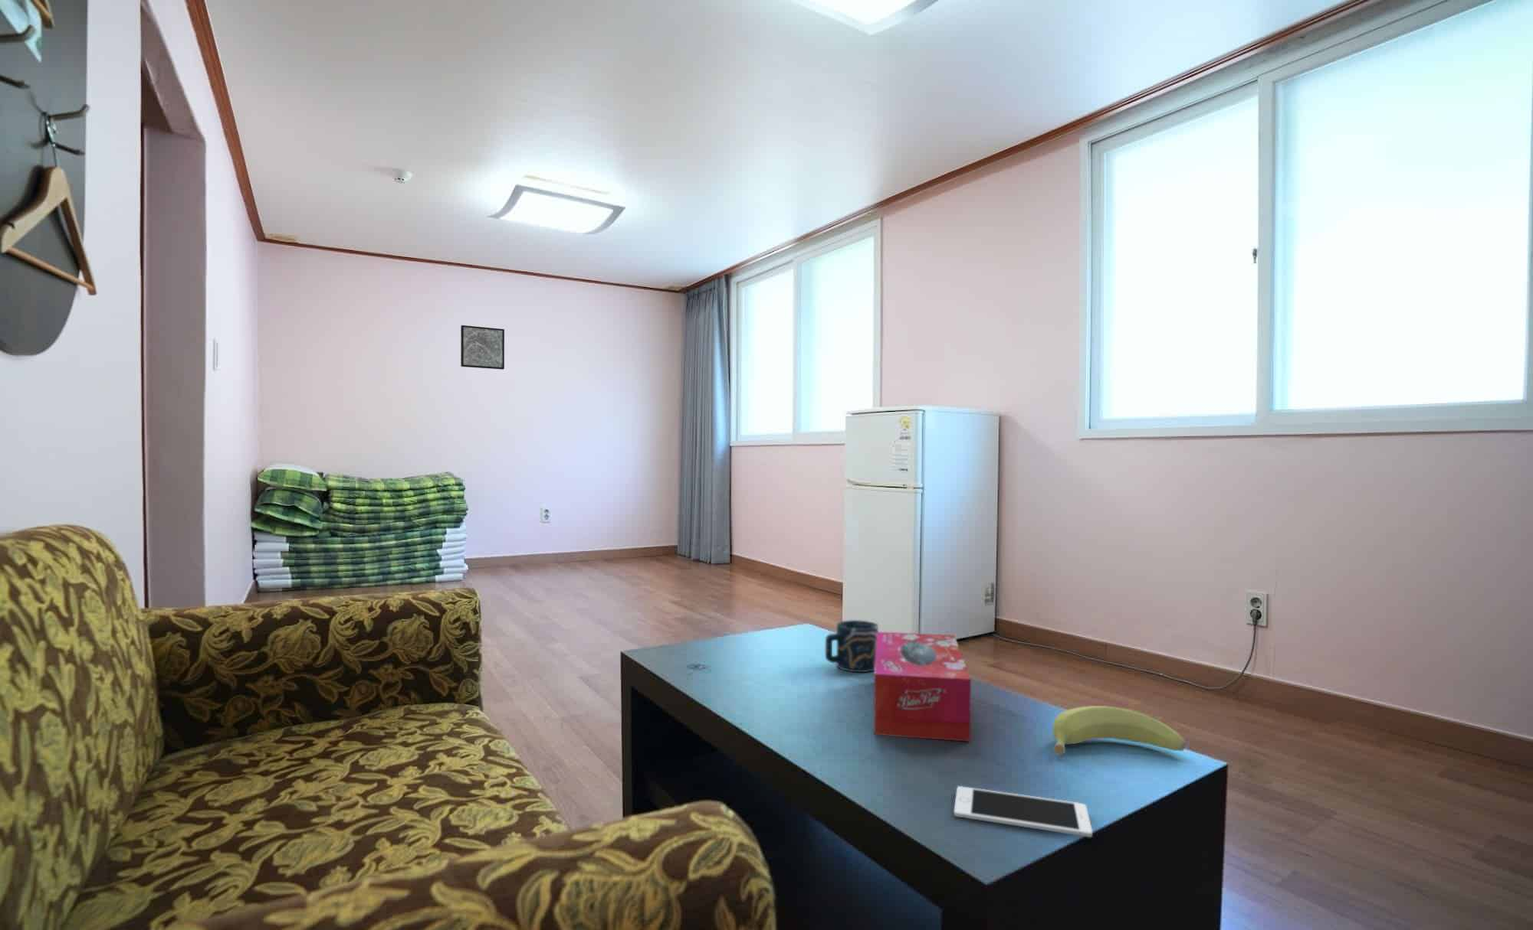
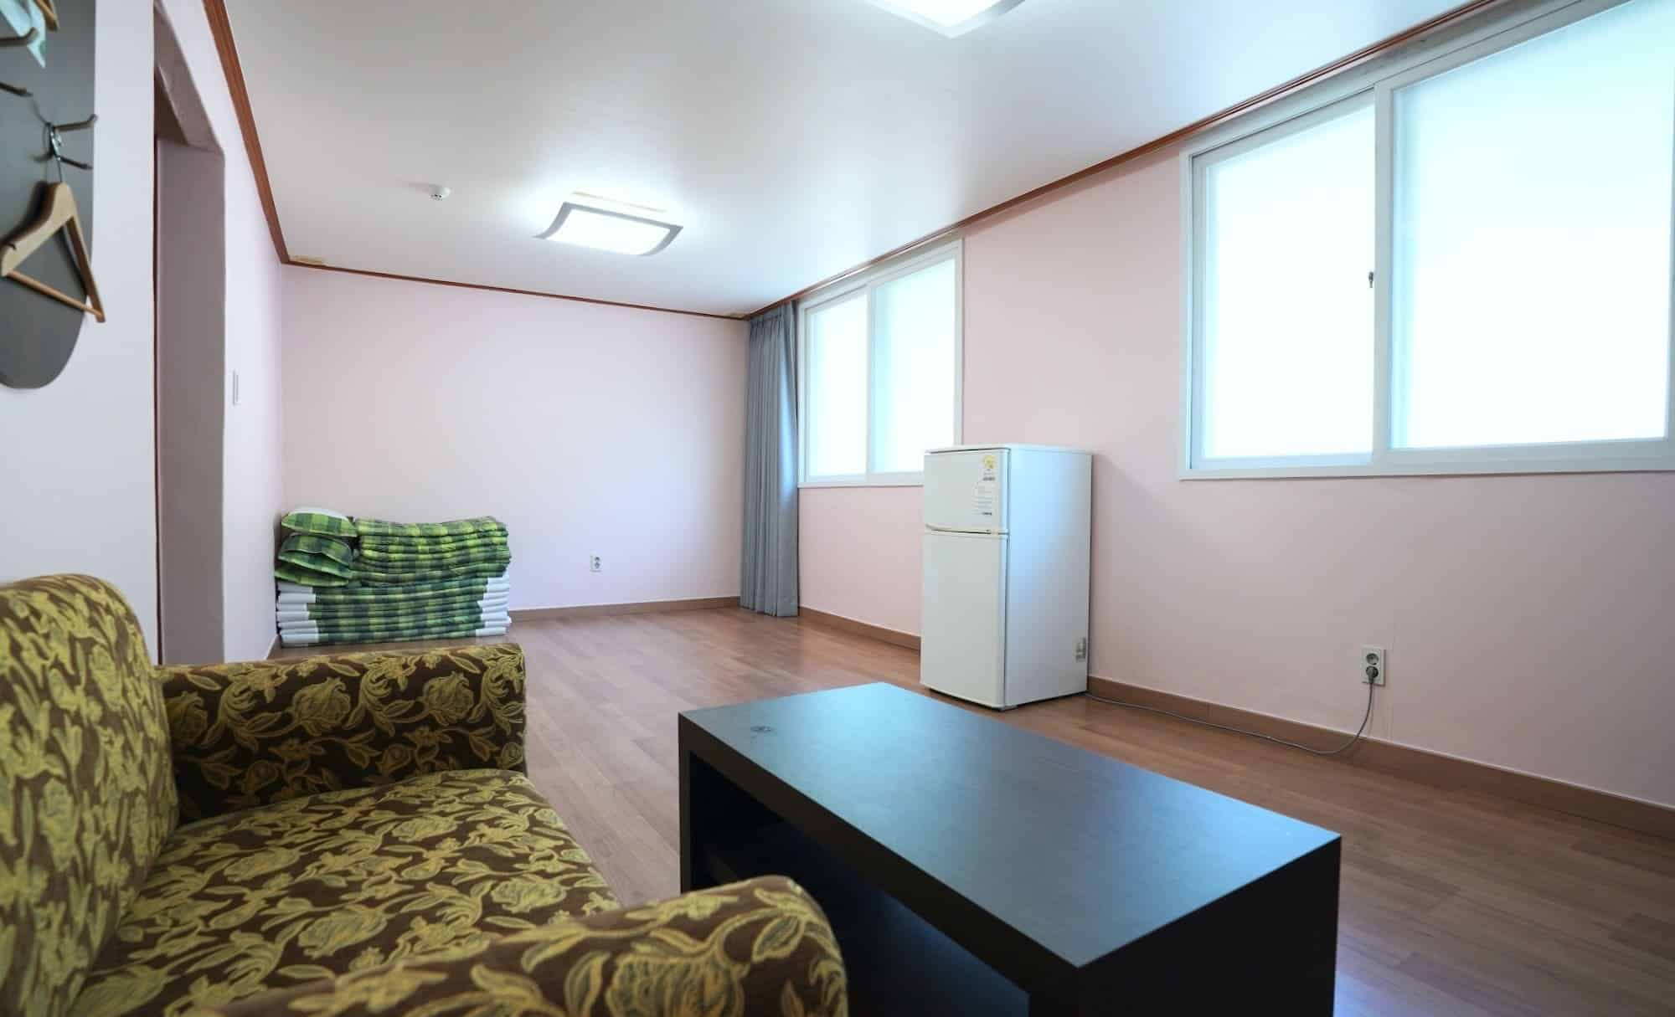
- cup (851, 646)
- banana (1107, 732)
- wall art (482, 348)
- cell phone (1021, 810)
- tissue box (918, 679)
